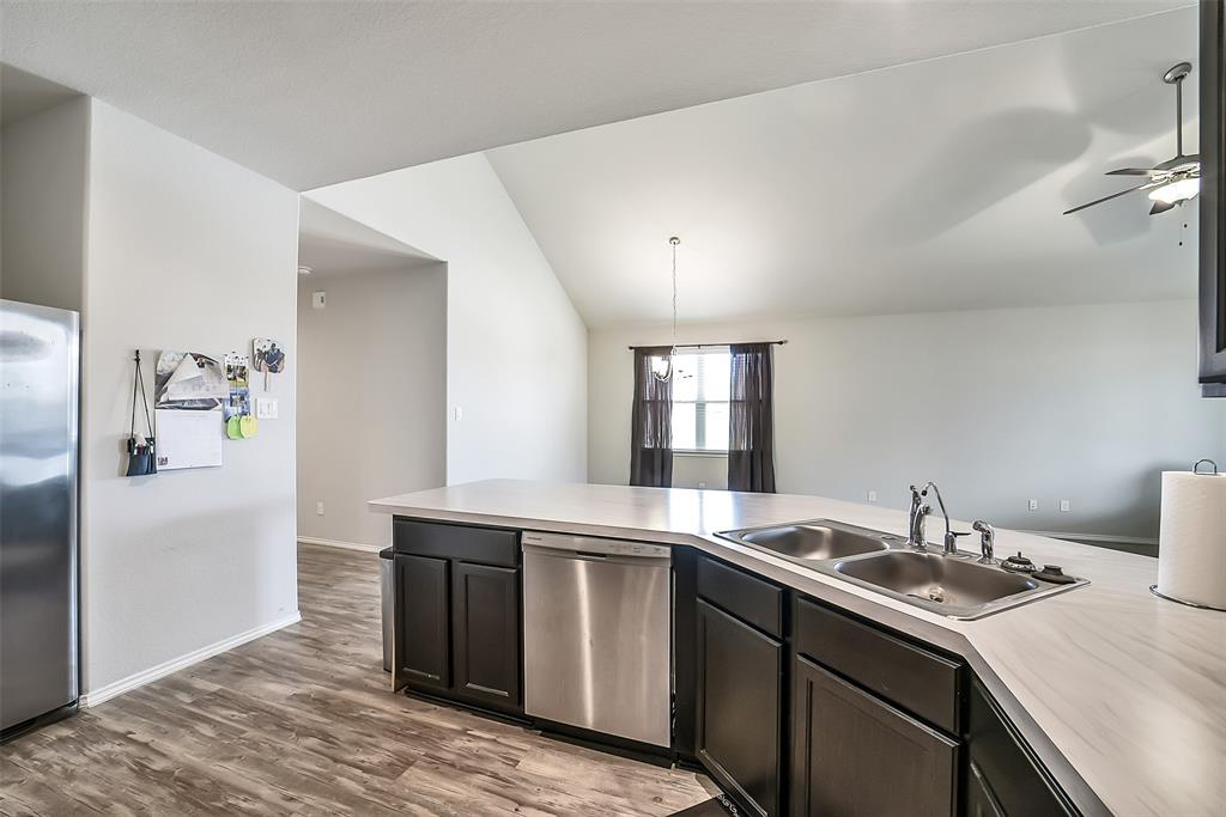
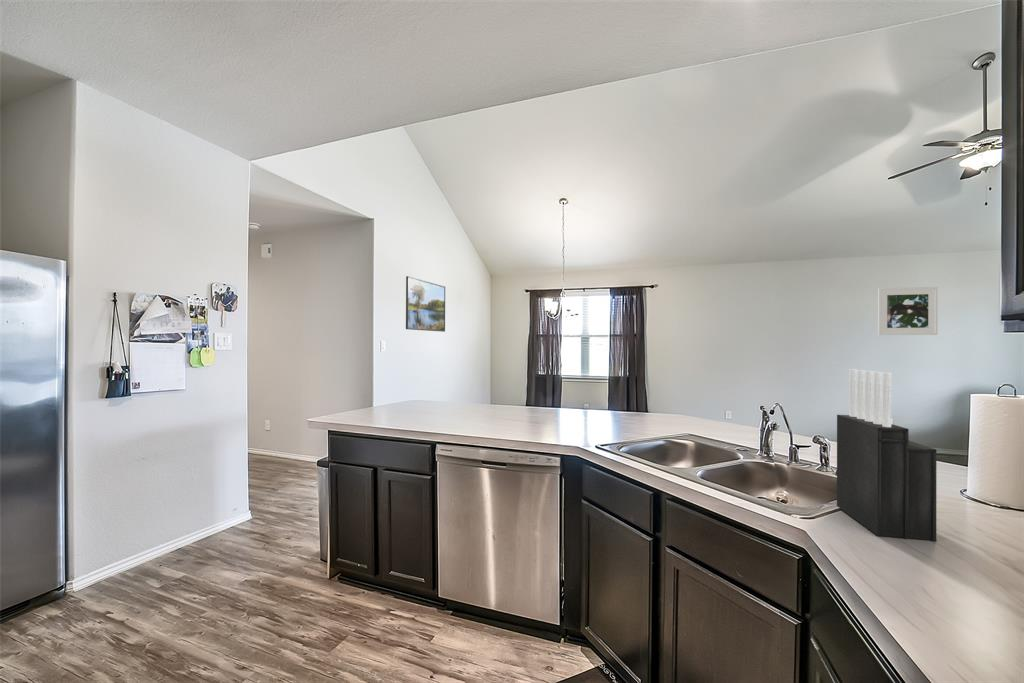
+ knife block (887, 446)
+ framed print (427, 306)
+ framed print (907, 311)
